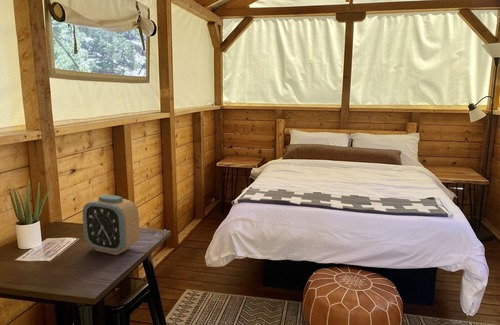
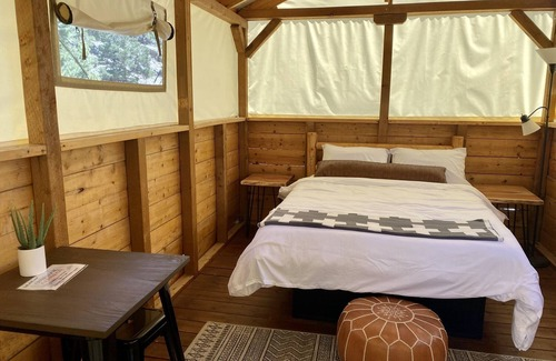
- alarm clock (110, 223)
